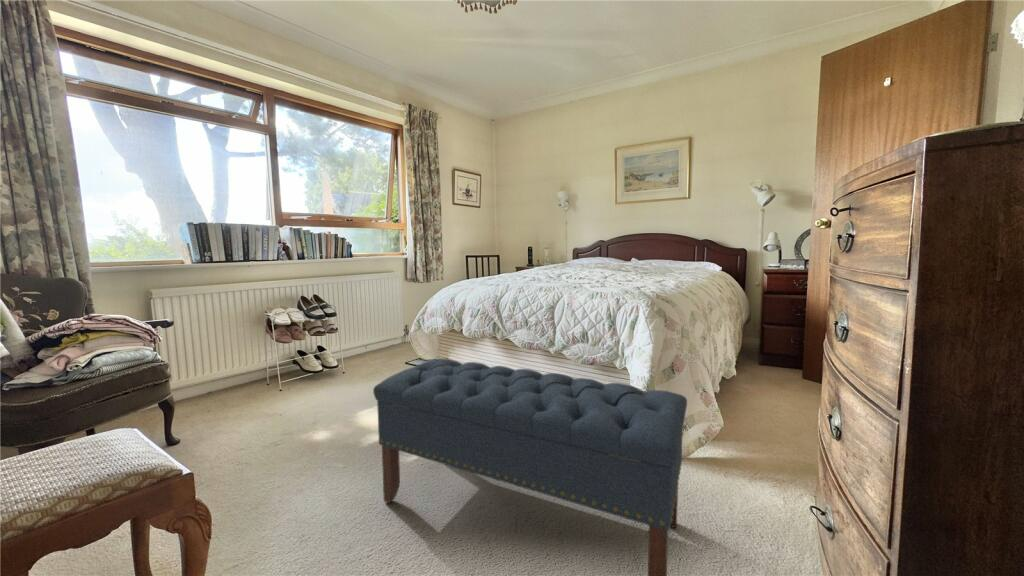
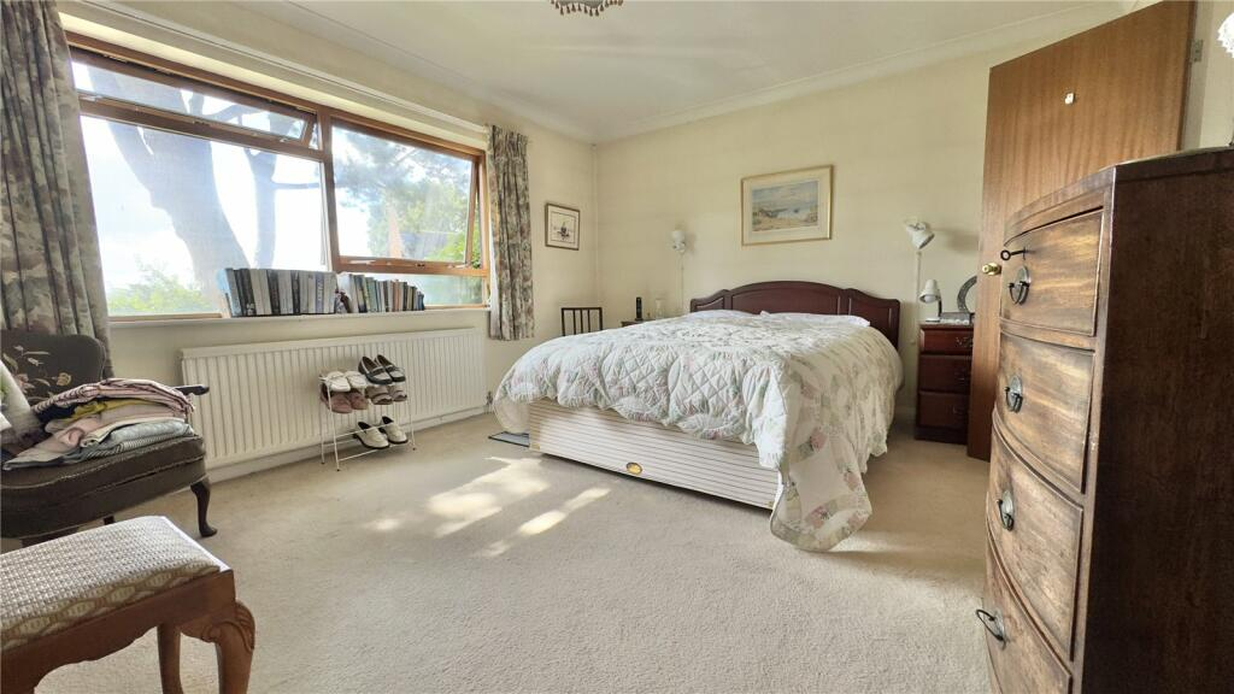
- bench (523, 447)
